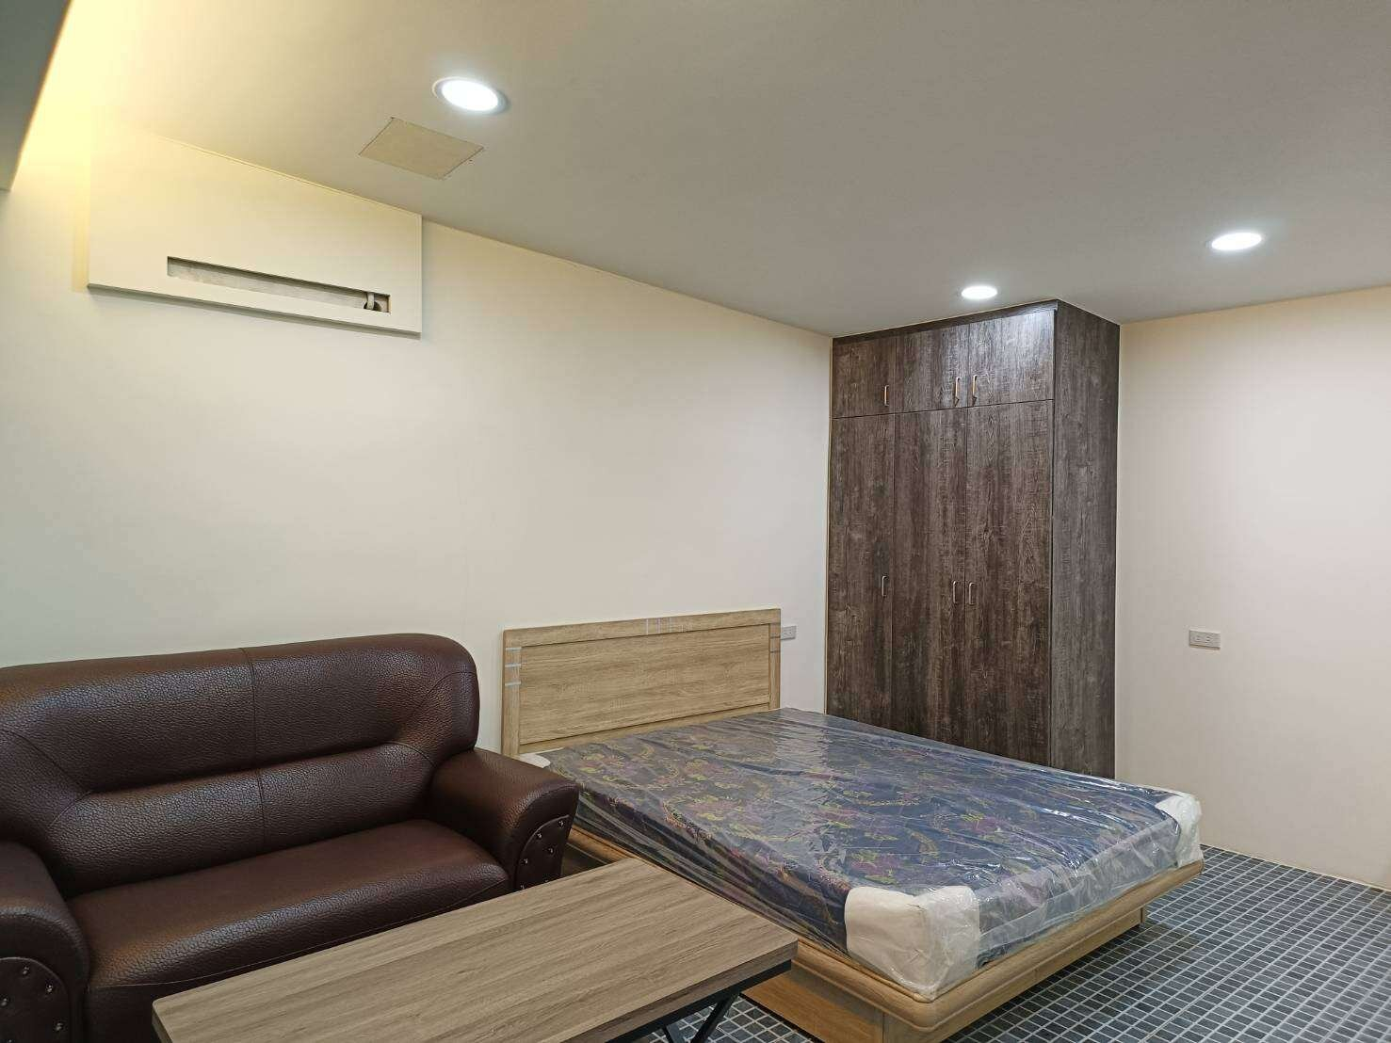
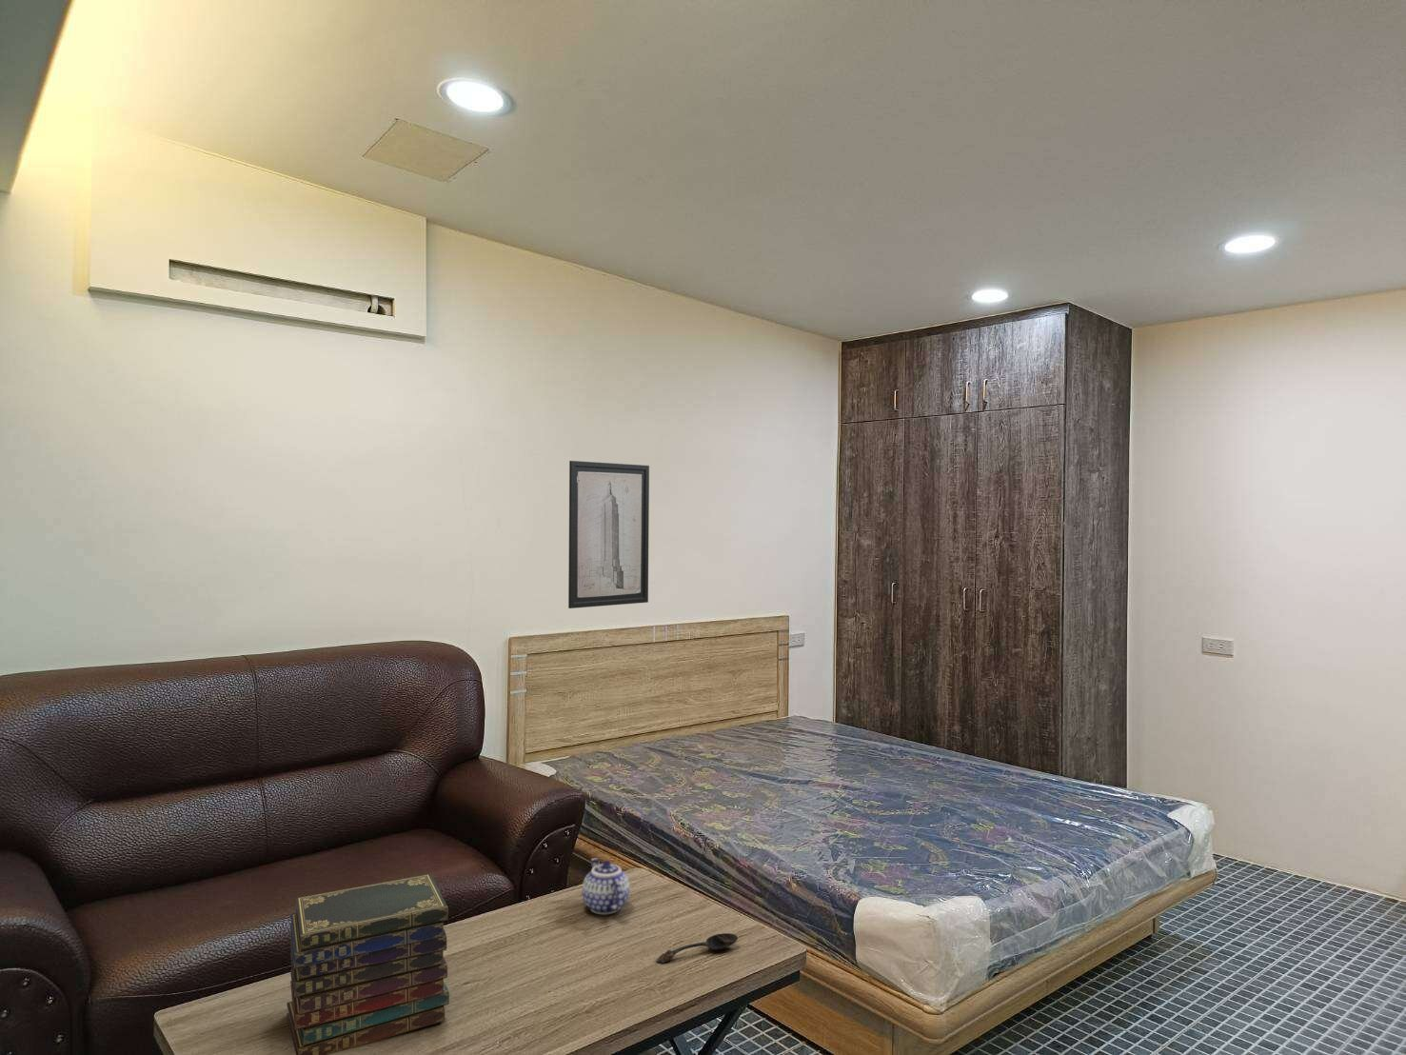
+ teapot (605, 883)
+ book stack (369, 959)
+ spoon (697, 945)
+ wall art (610, 534)
